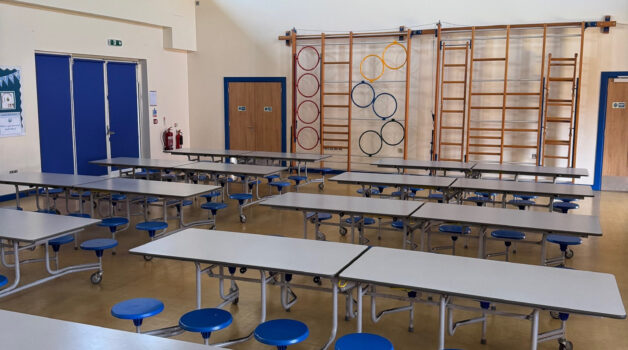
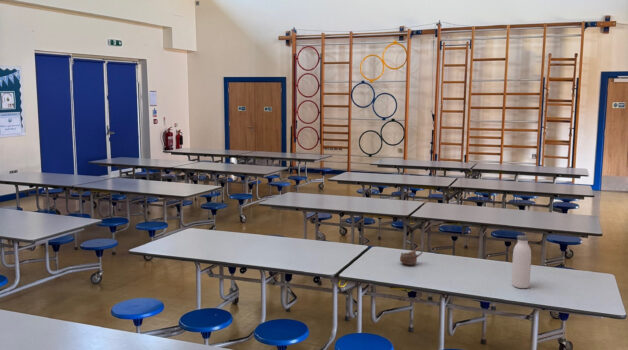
+ cup (410, 256)
+ water bottle (521, 261)
